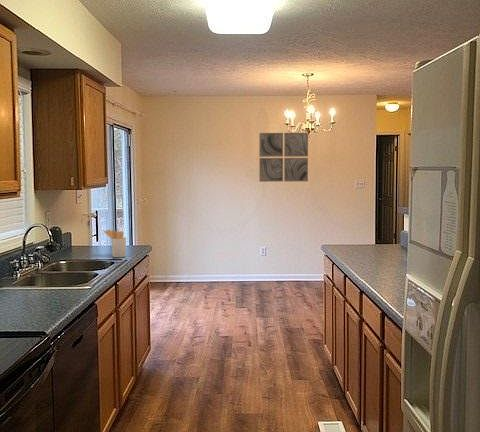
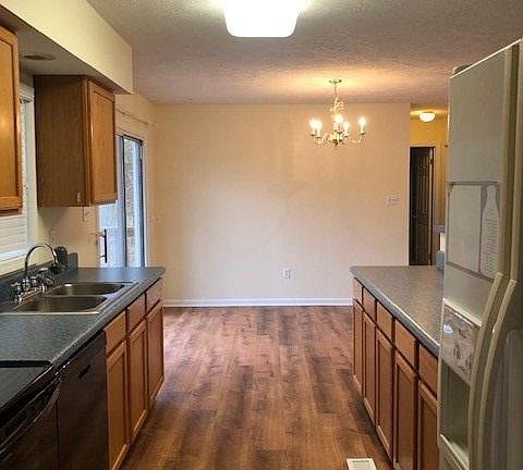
- wall art (284, 156)
- utensil holder (115, 242)
